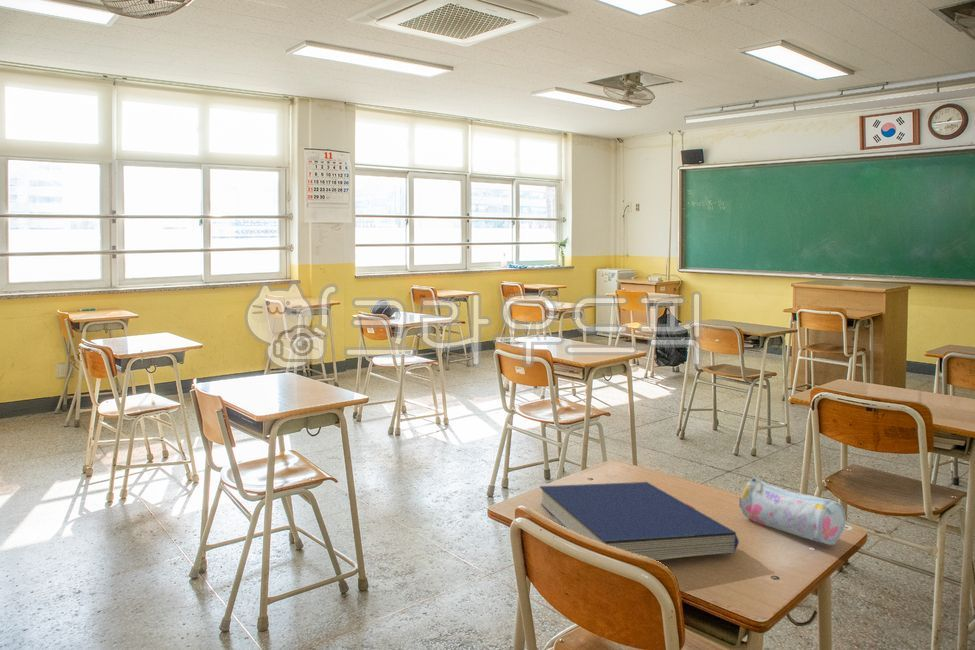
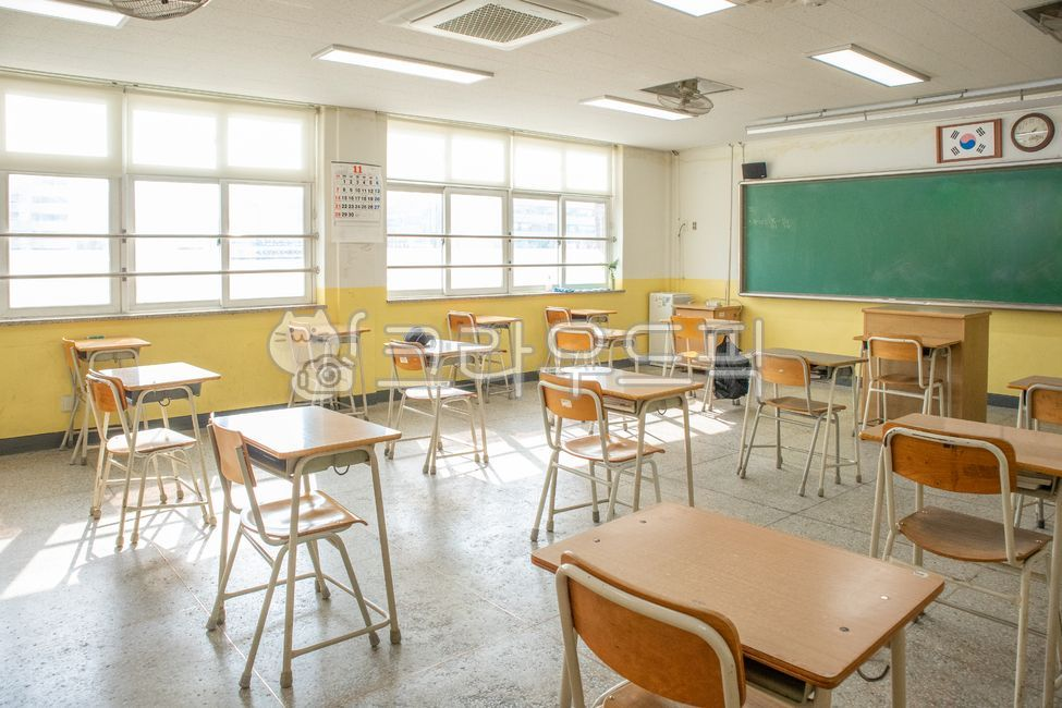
- pencil case (791, 509)
- book (633, 516)
